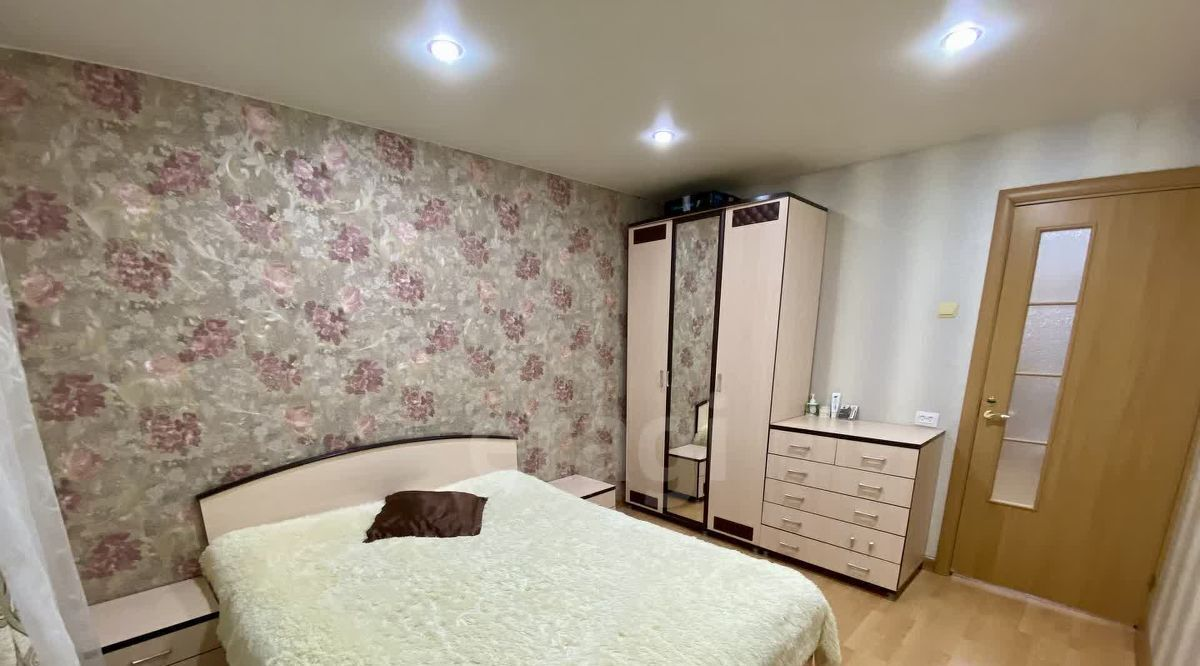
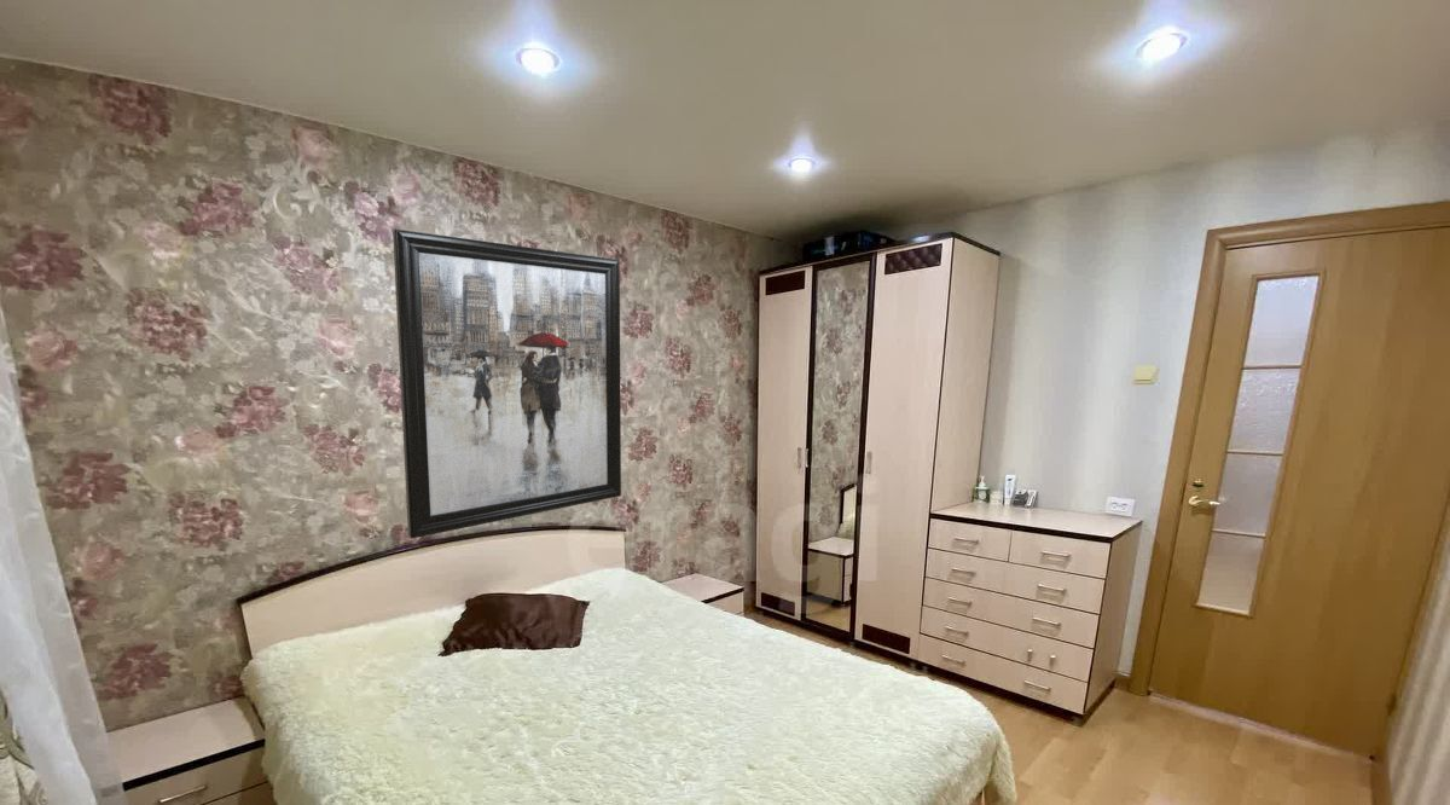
+ wall art (524, 383)
